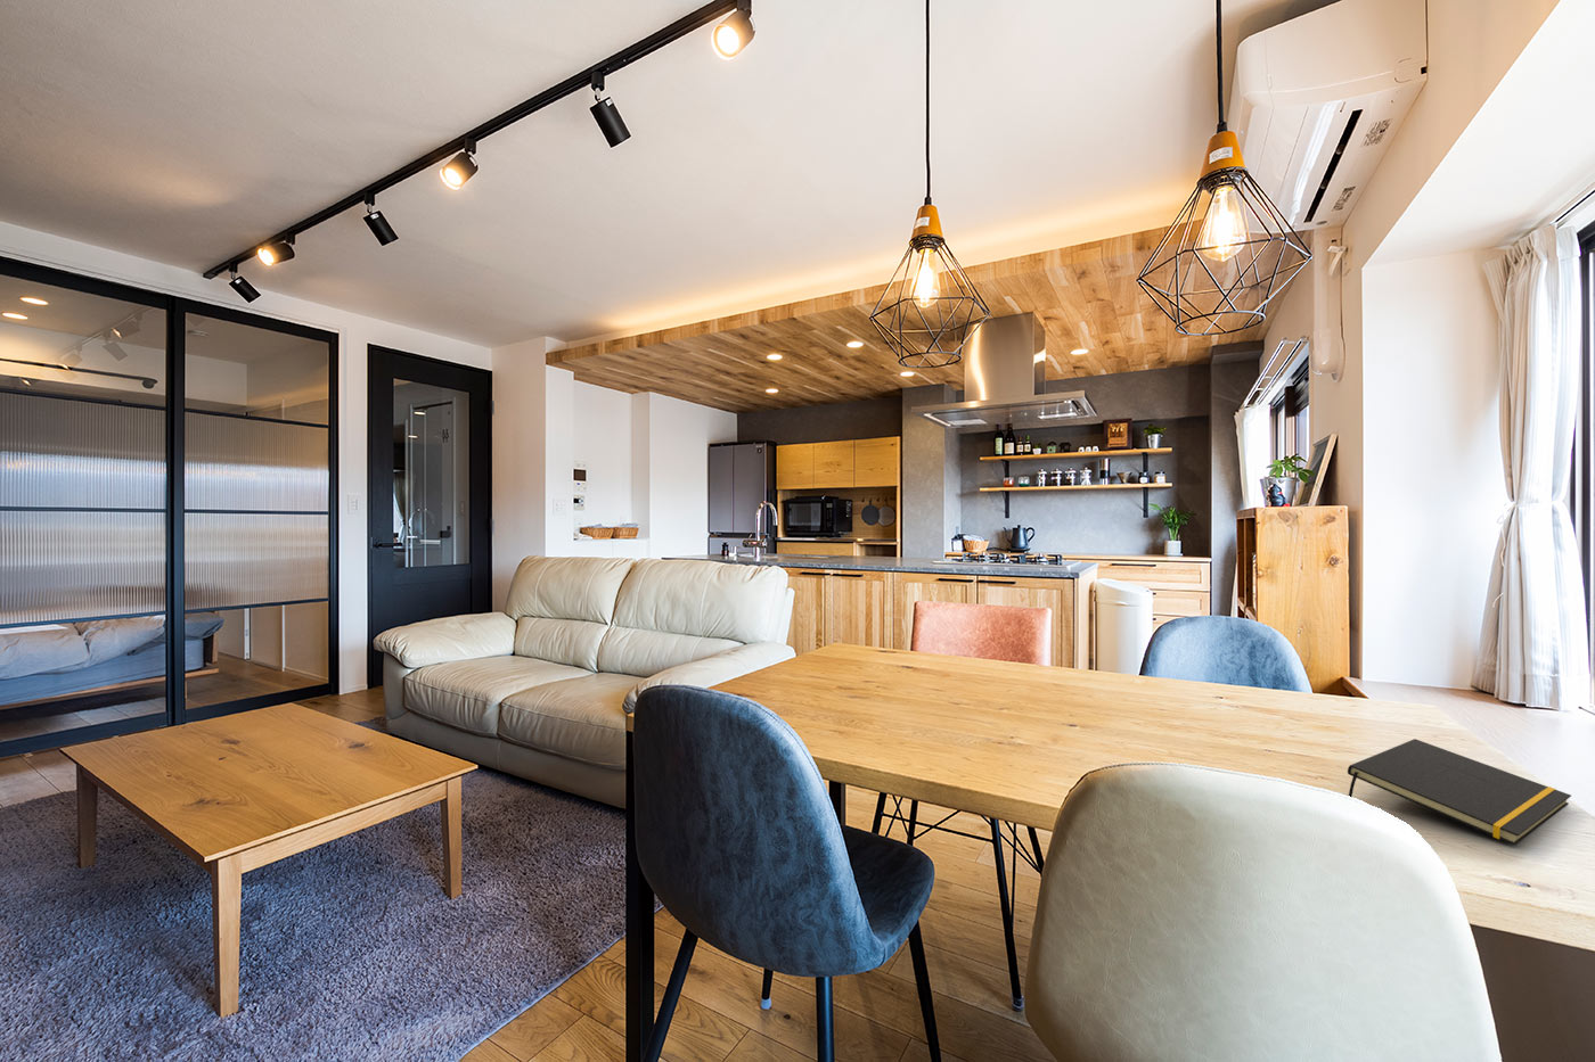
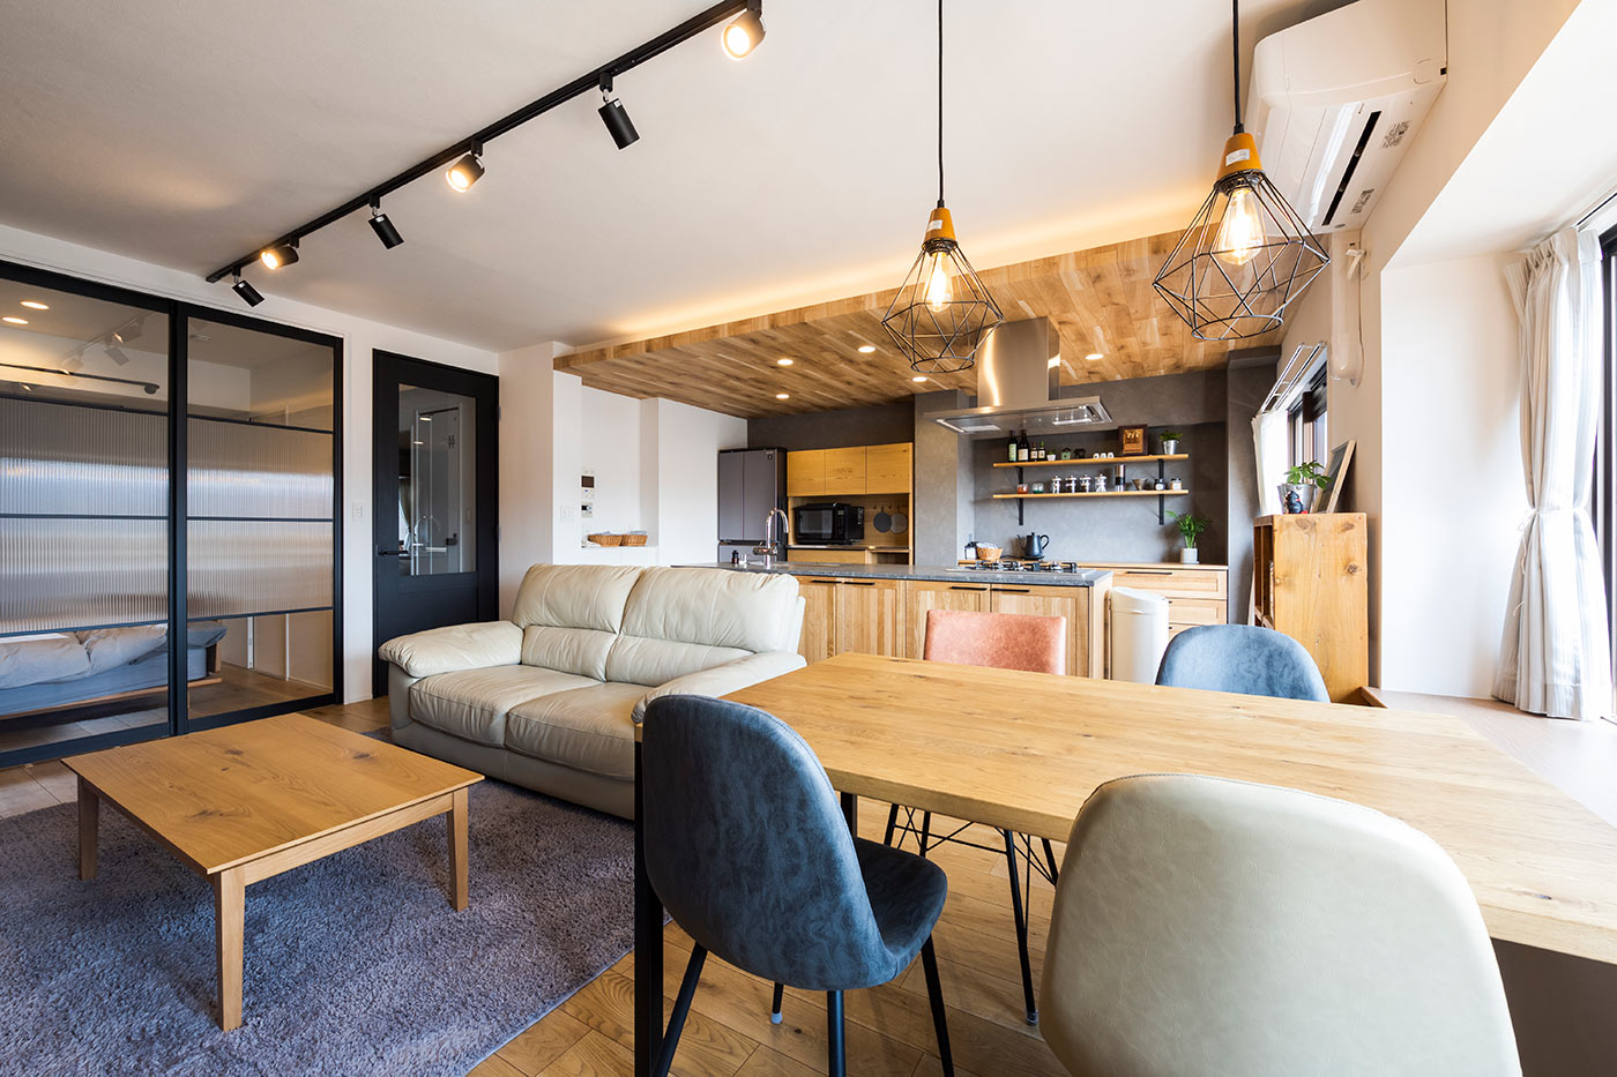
- notepad (1457, 785)
